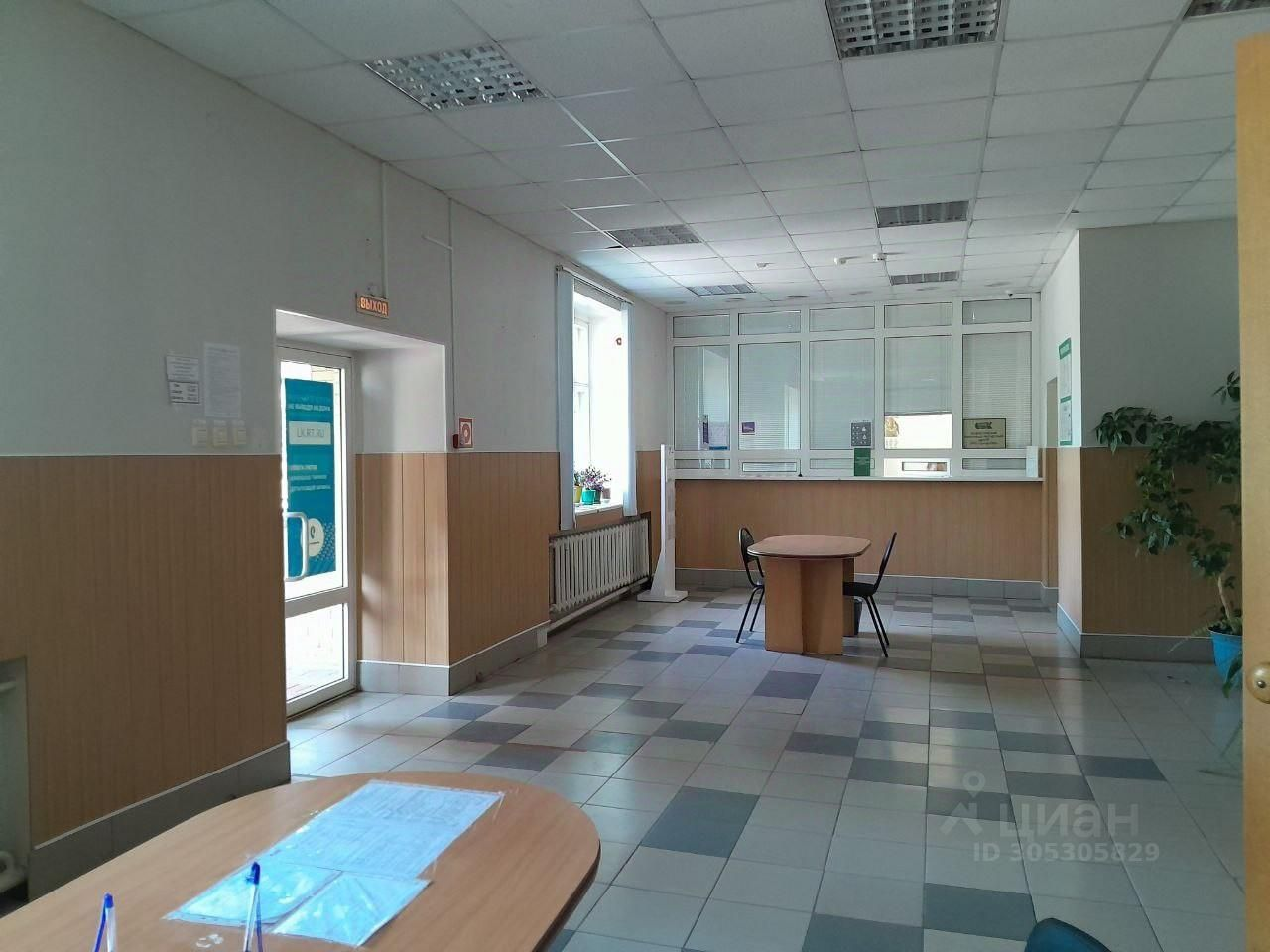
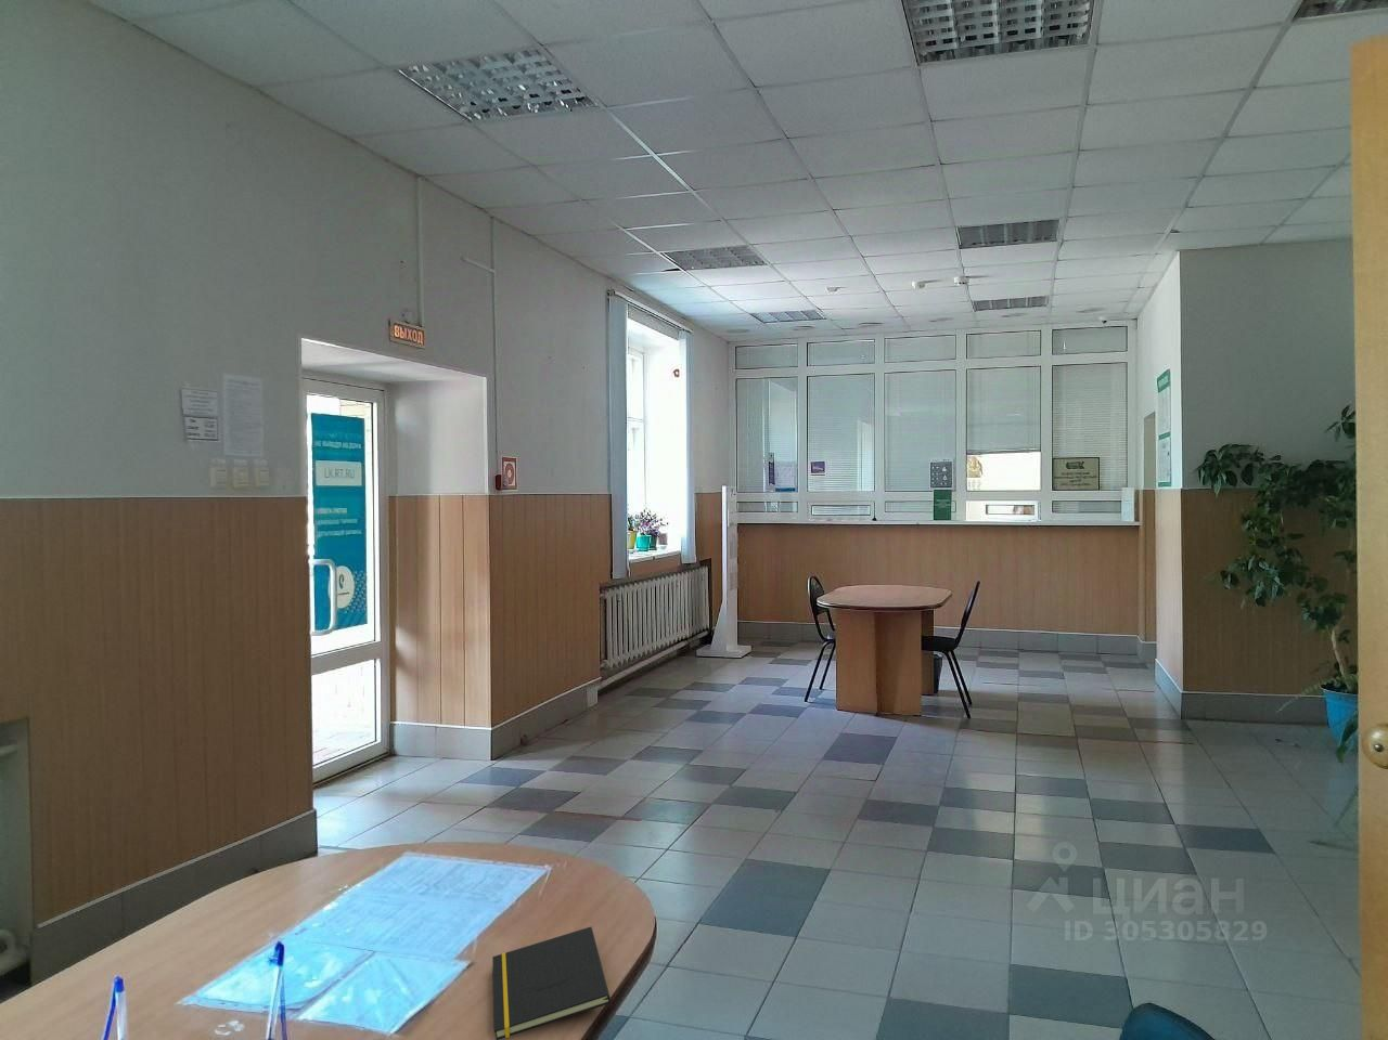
+ notepad (548, 978)
